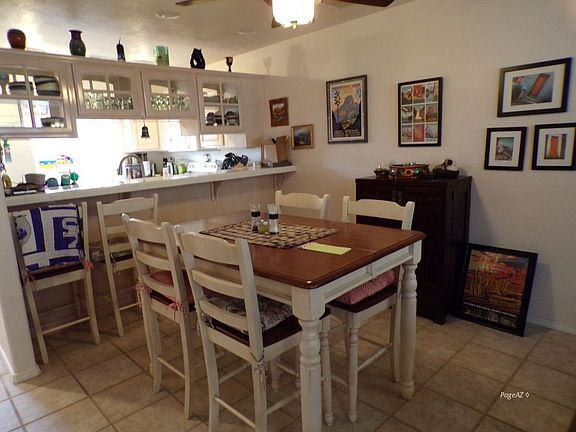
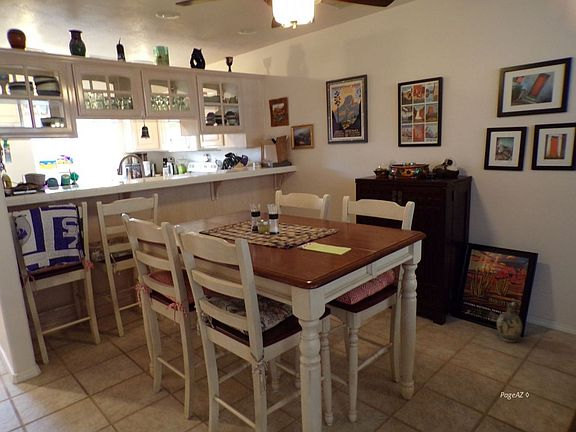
+ ceramic jug (509, 320)
